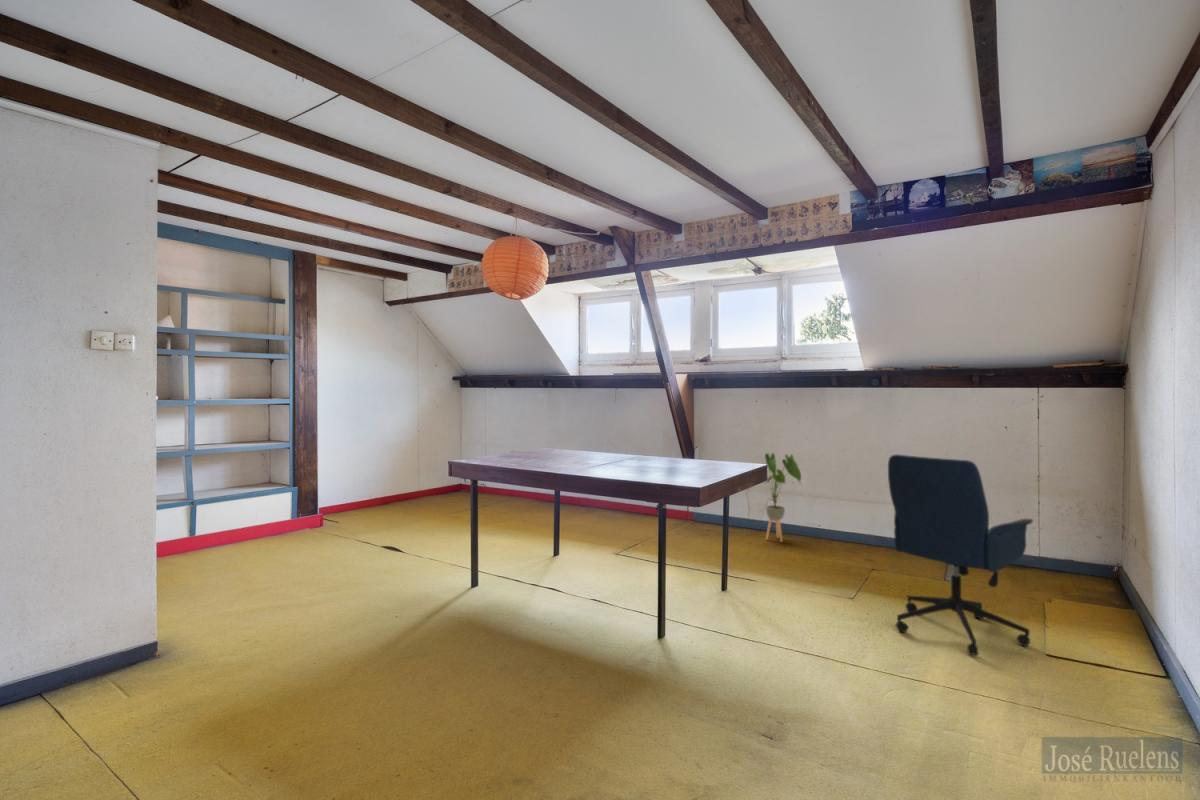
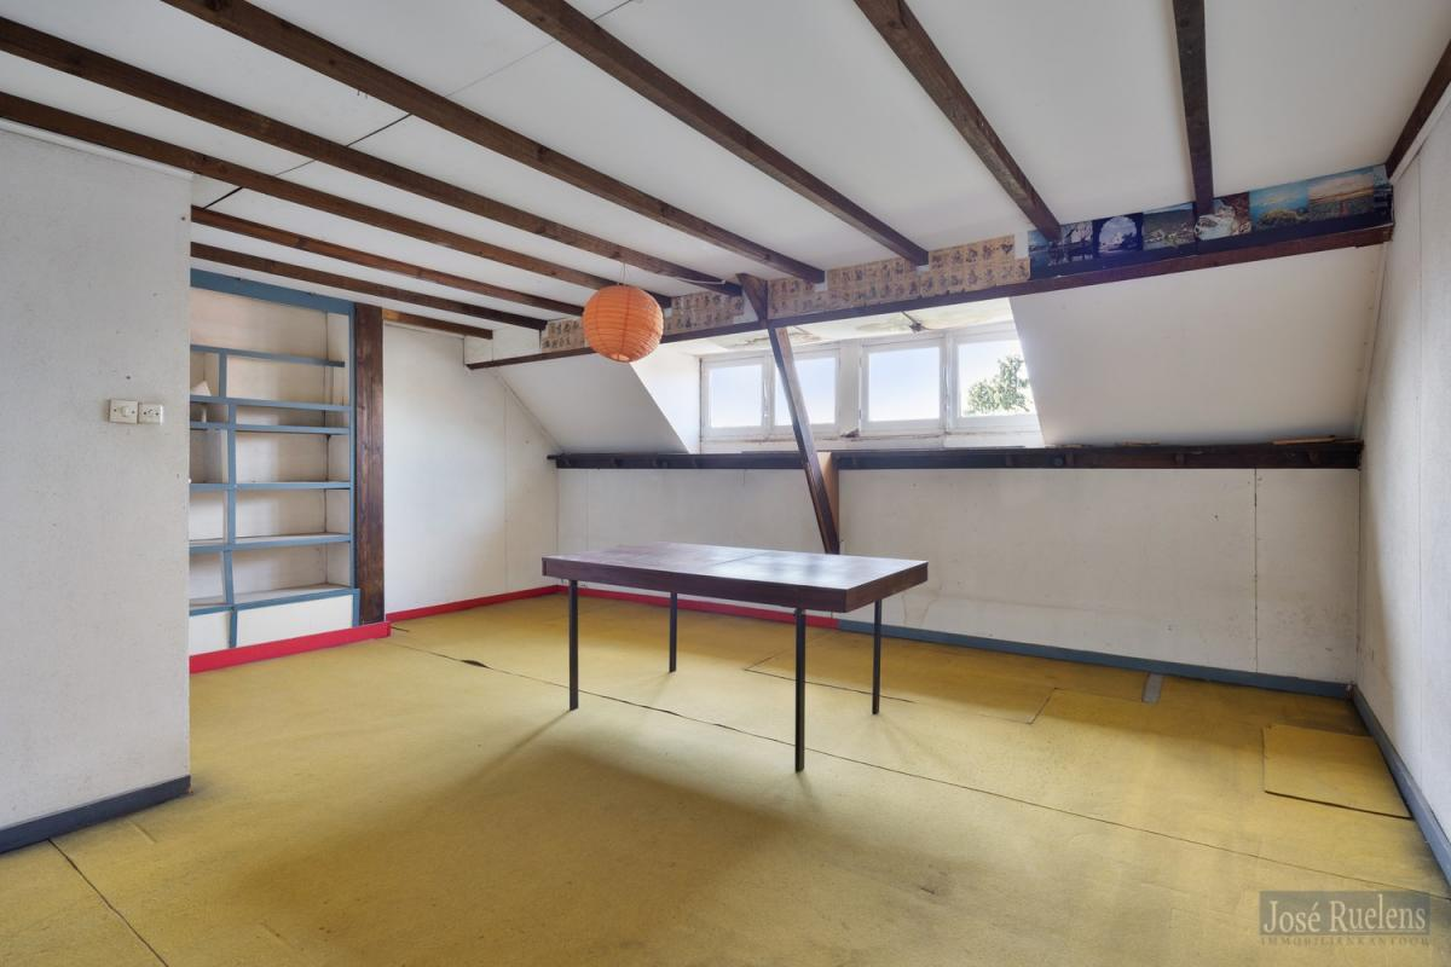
- house plant (778, 494)
- office chair (954, 543)
